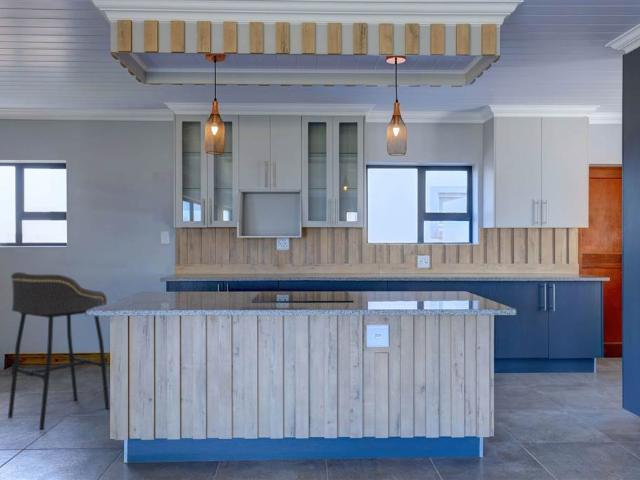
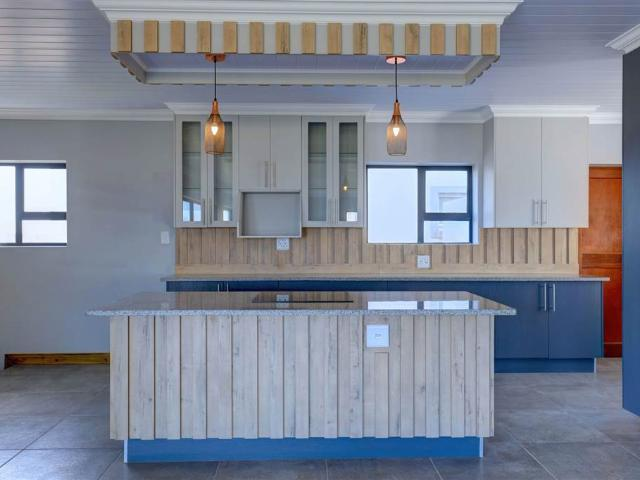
- bar stool (51, 342)
